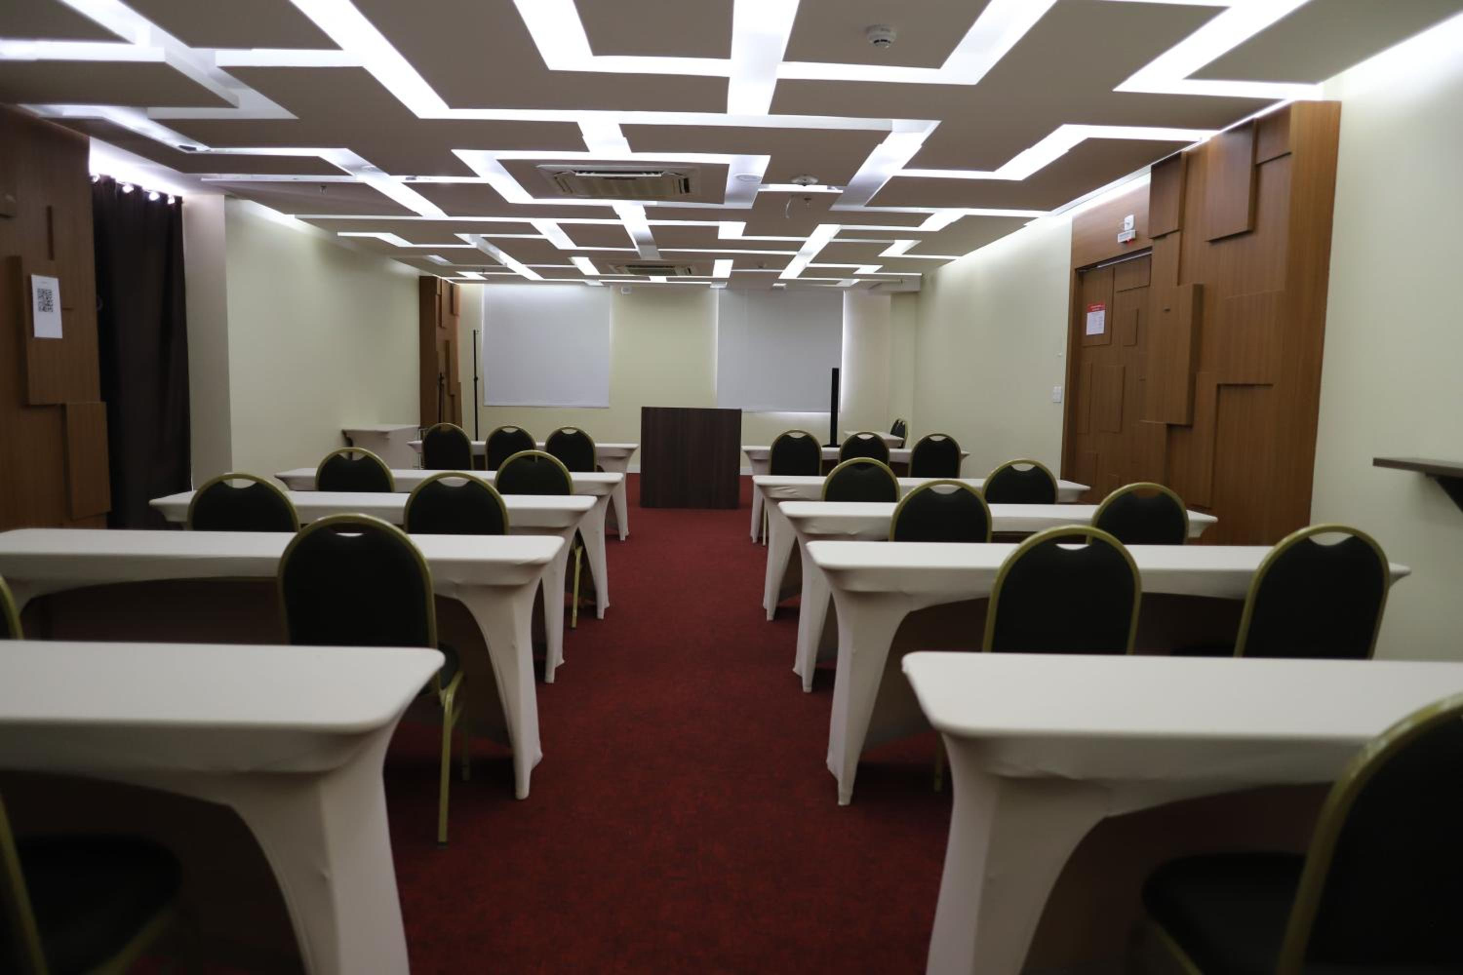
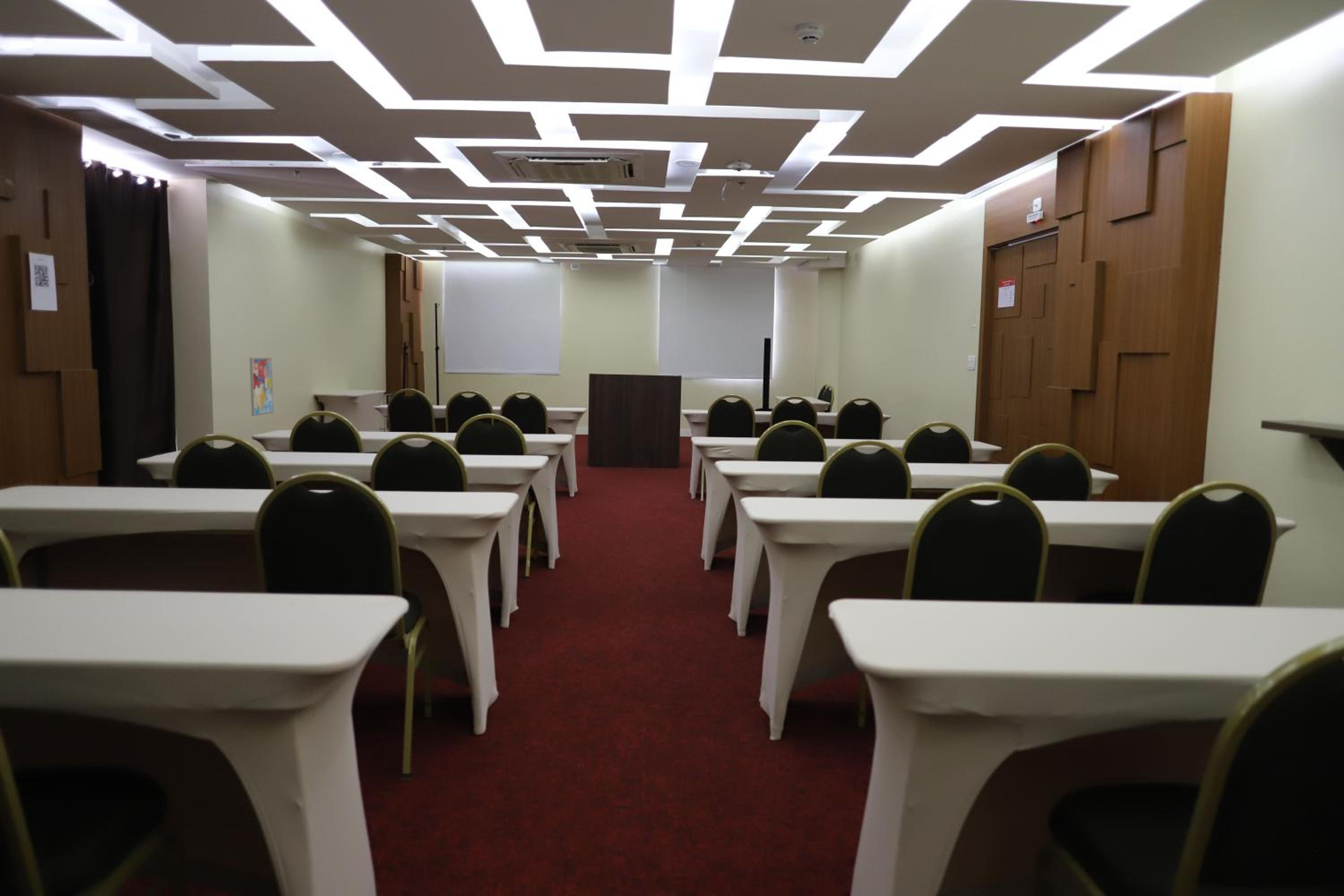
+ wall art (262, 386)
